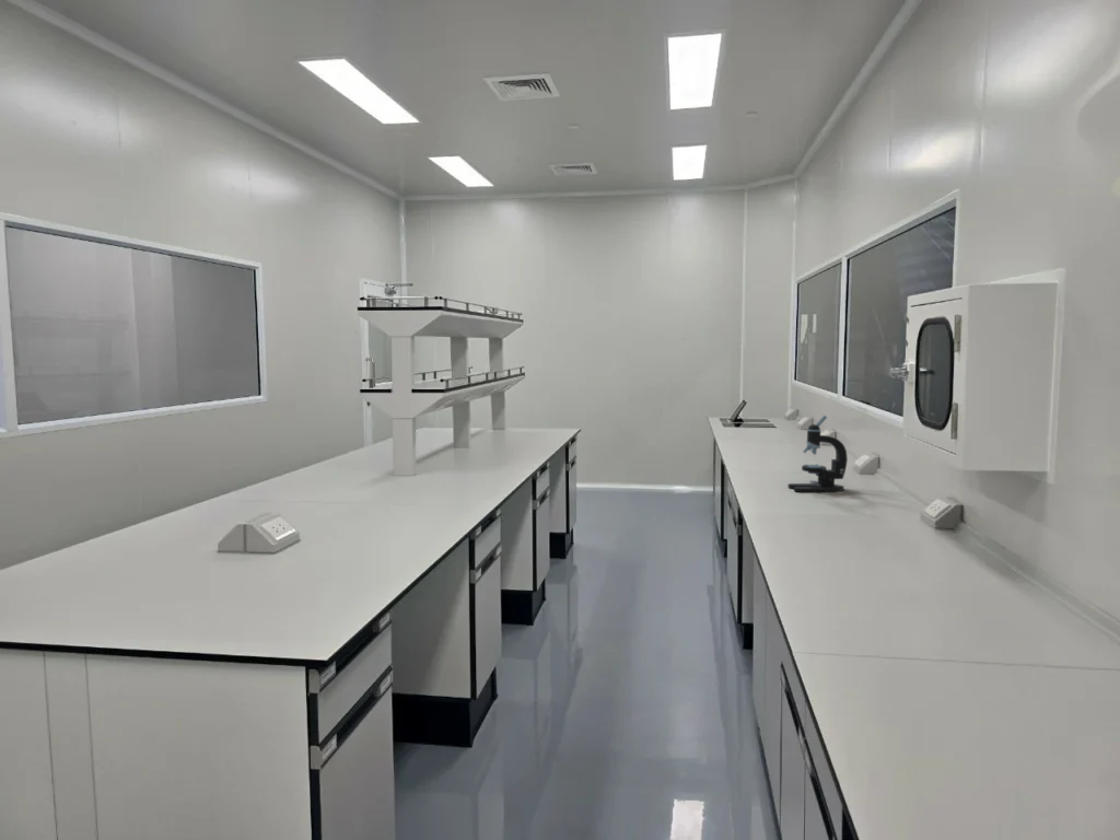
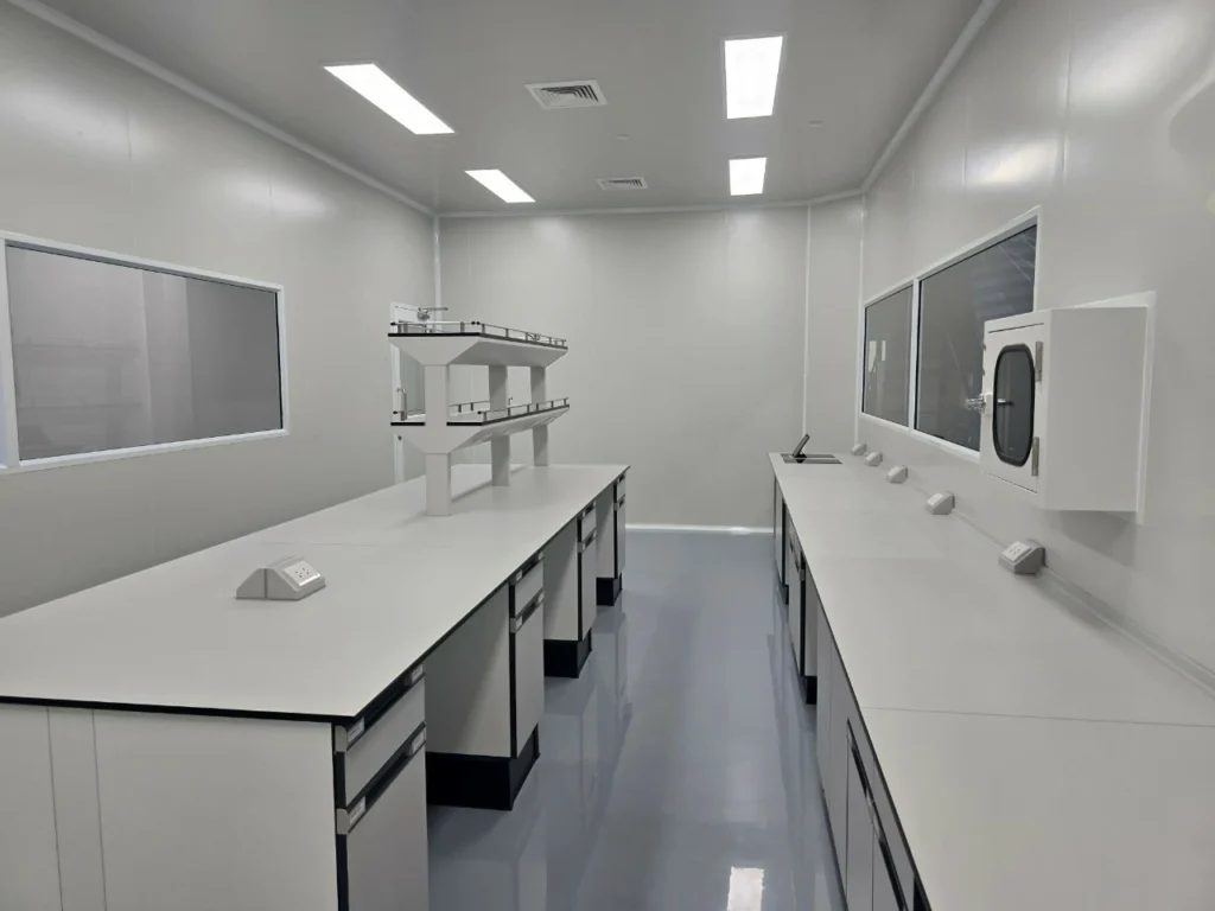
- microscope (815, 452)
